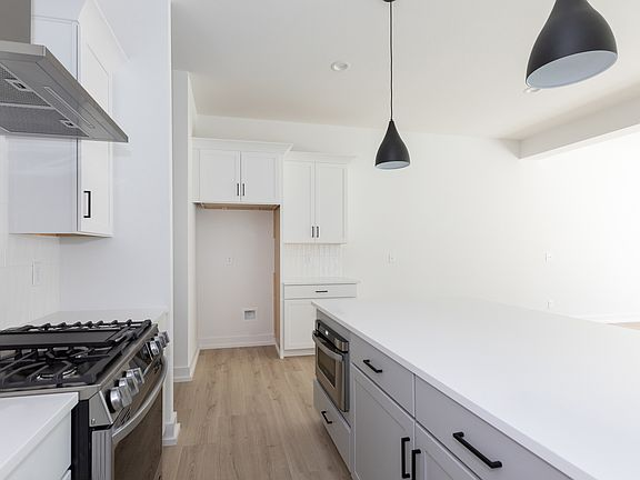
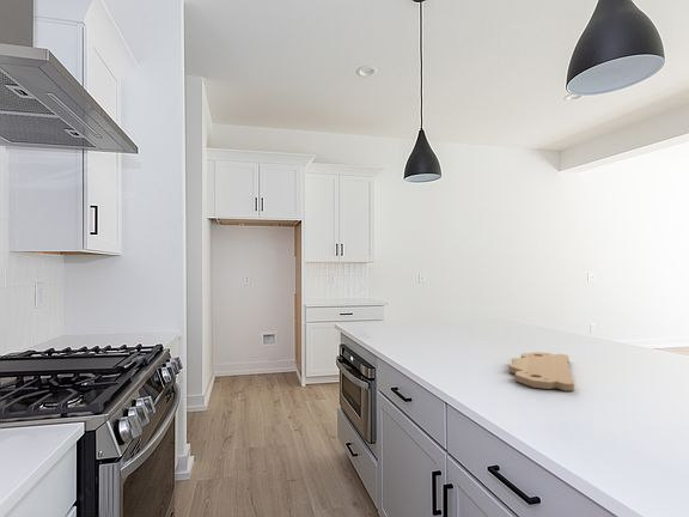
+ cutting board (539, 367)
